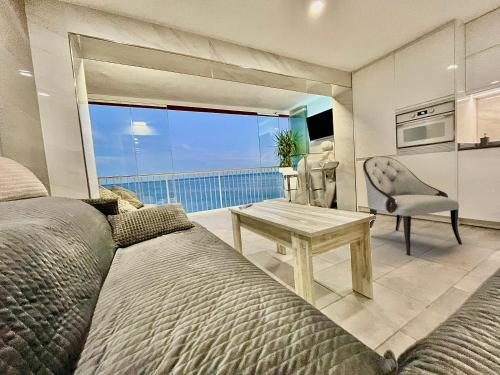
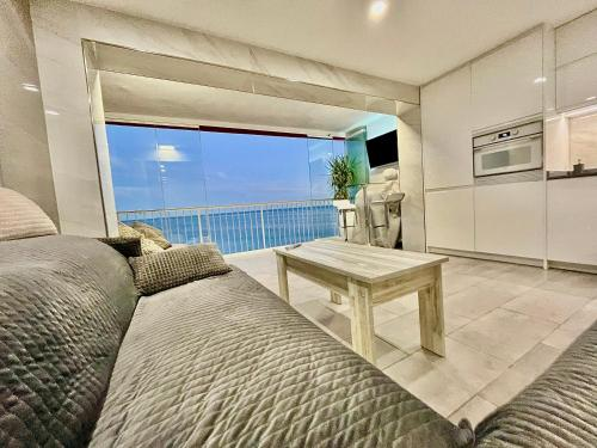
- armchair (402, 197)
